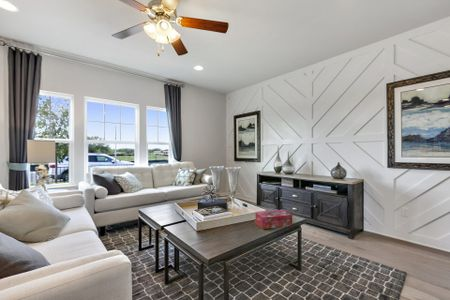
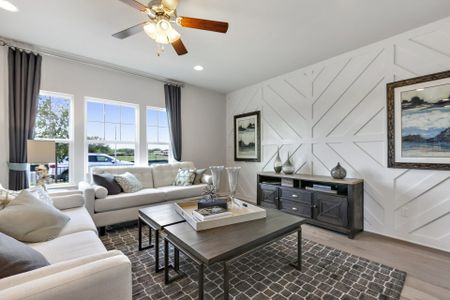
- tissue box (273, 218)
